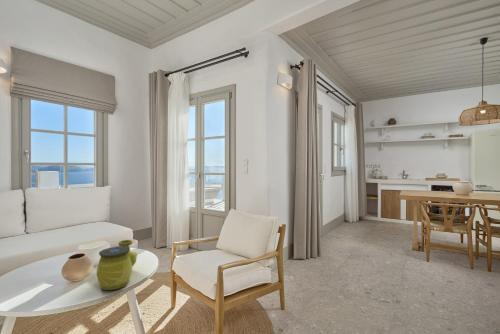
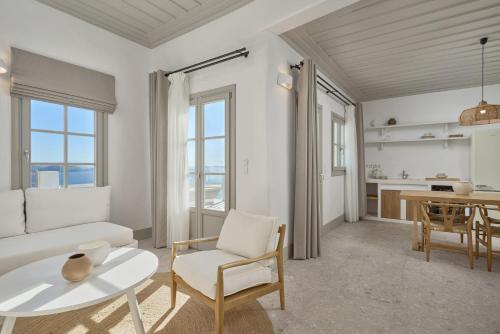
- decorative vase (119, 262)
